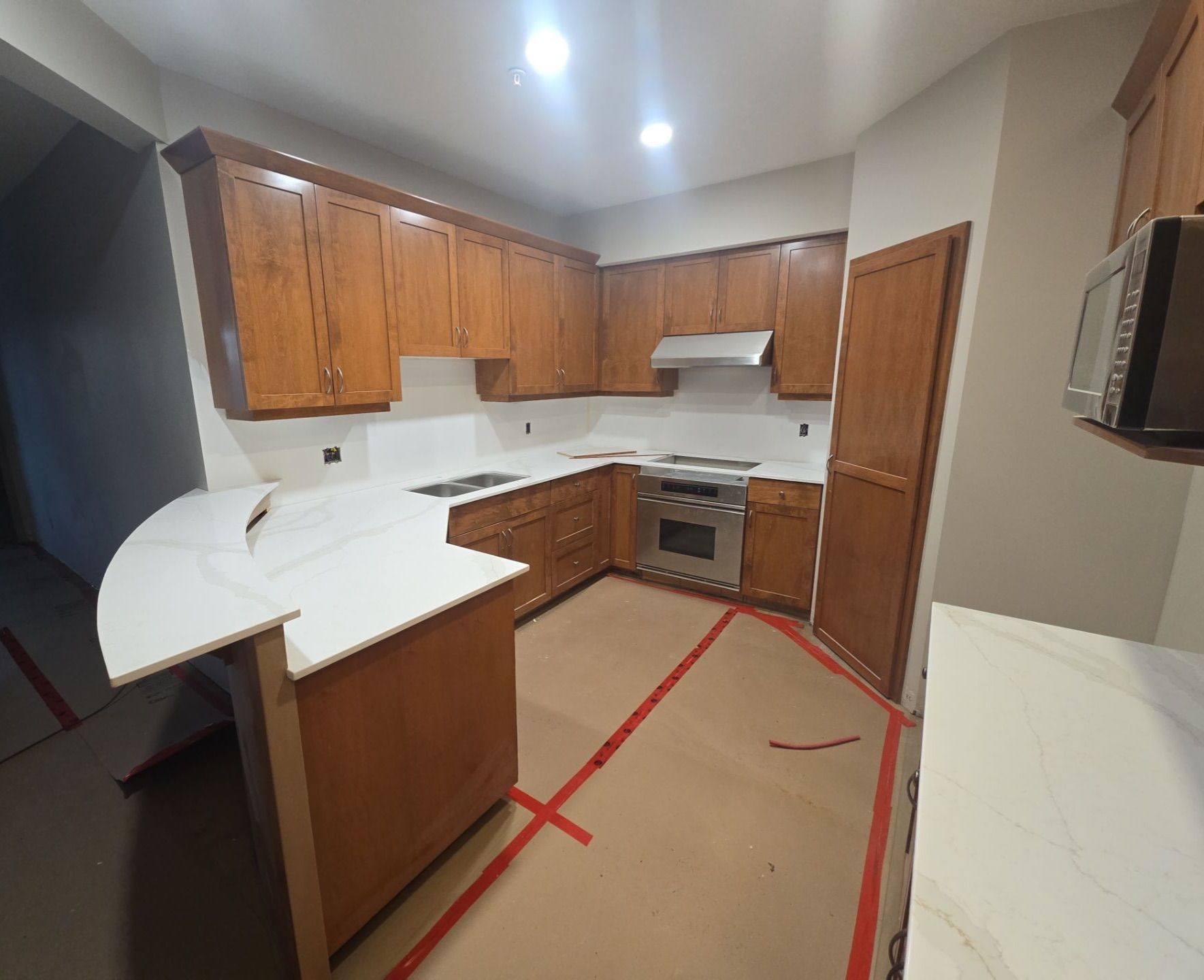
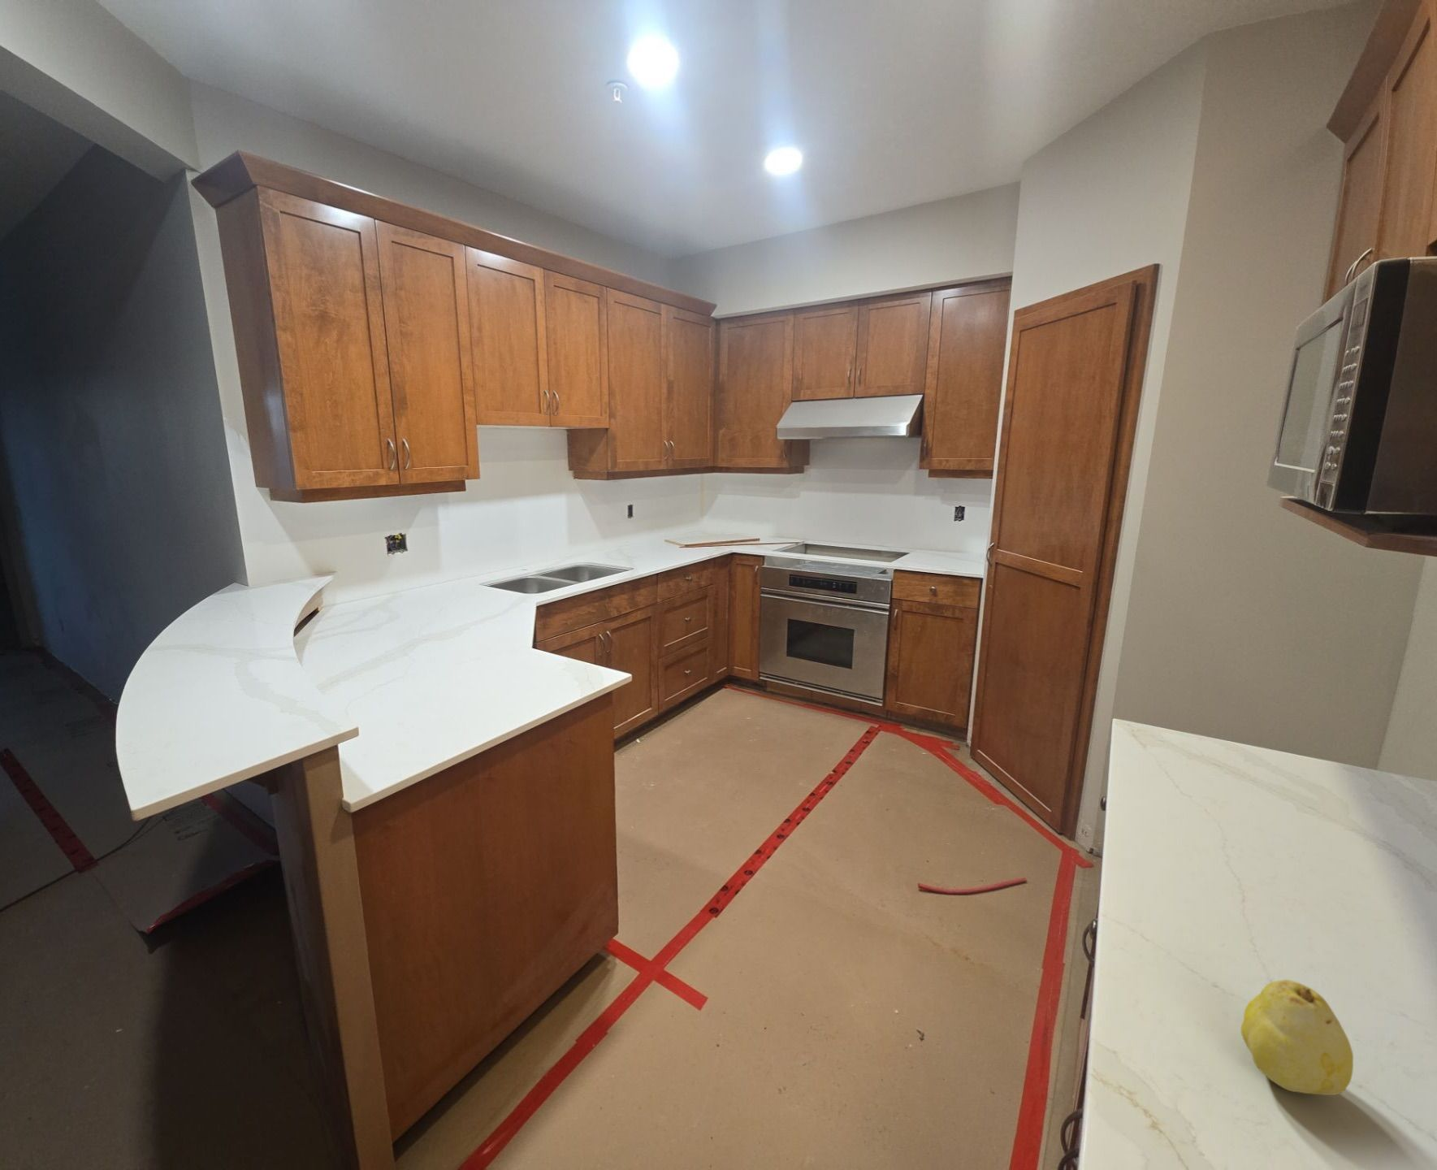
+ fruit (1294, 1027)
